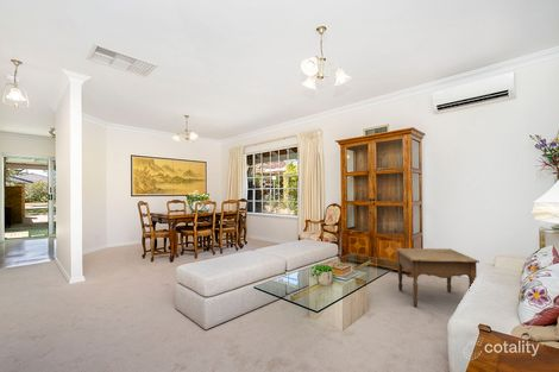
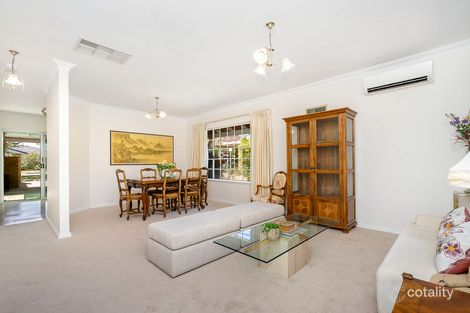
- side table (433, 275)
